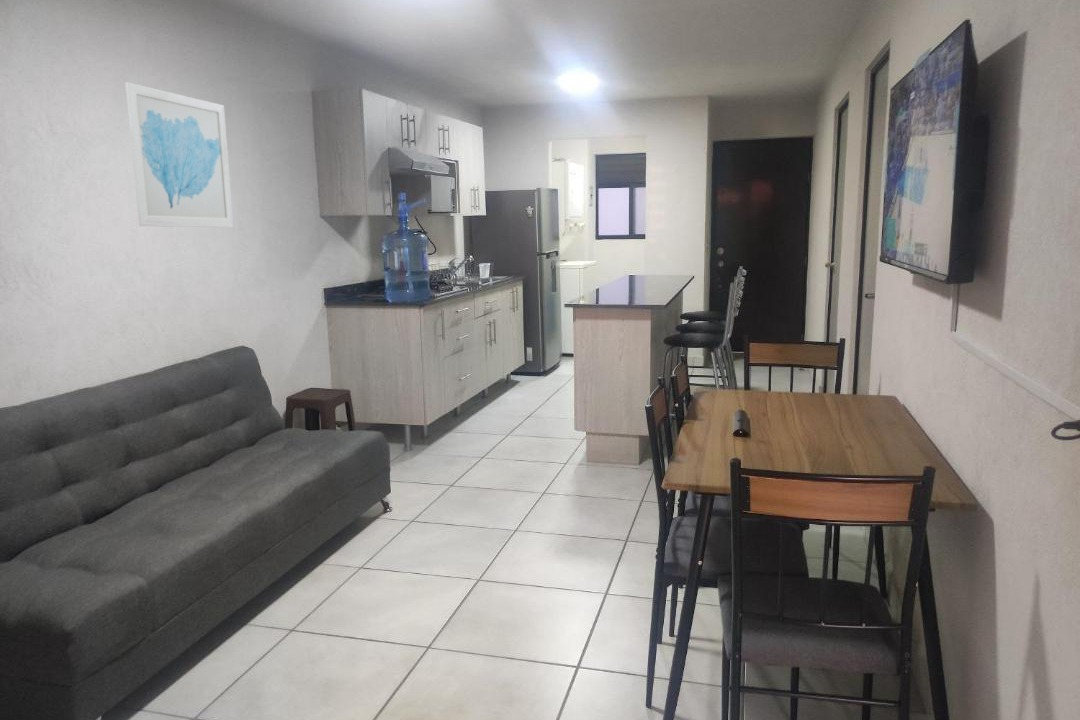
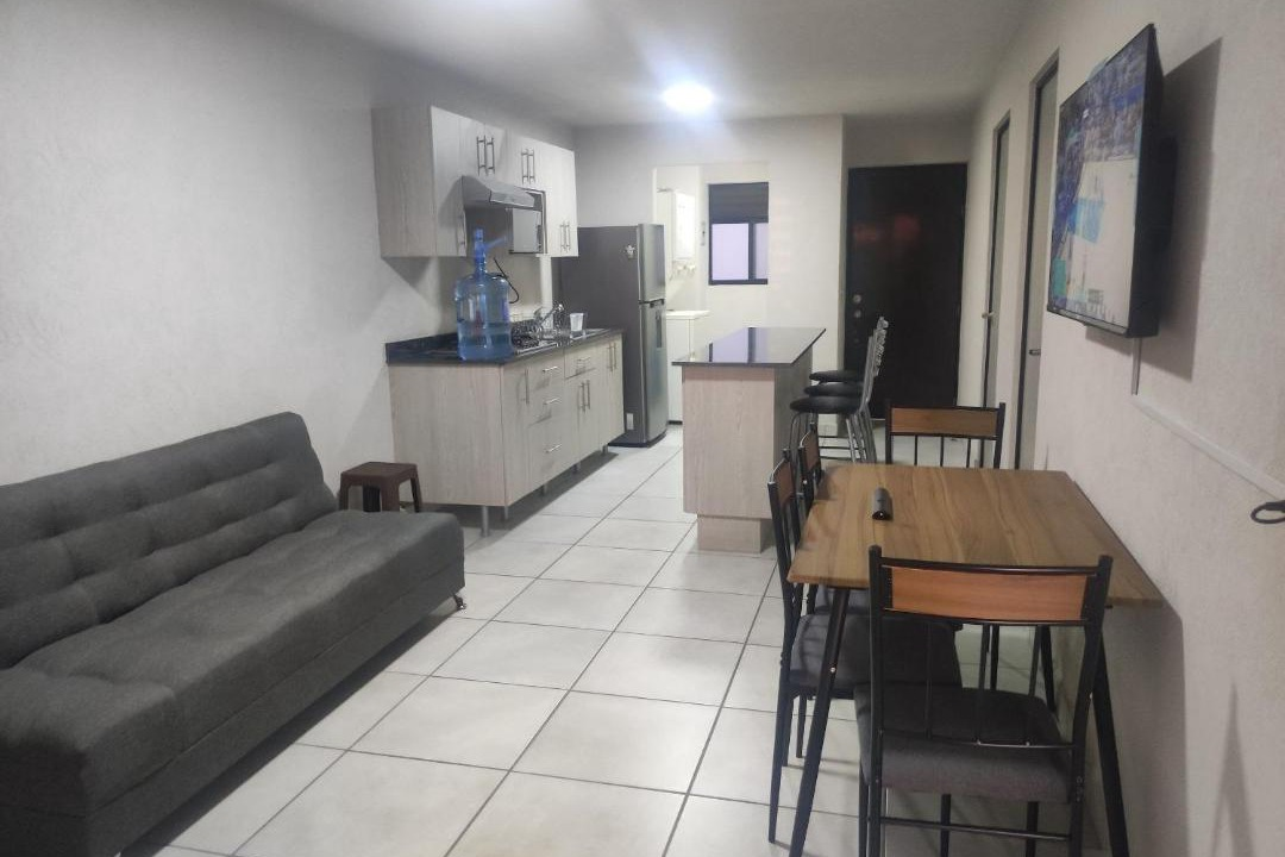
- wall art (184, 161)
